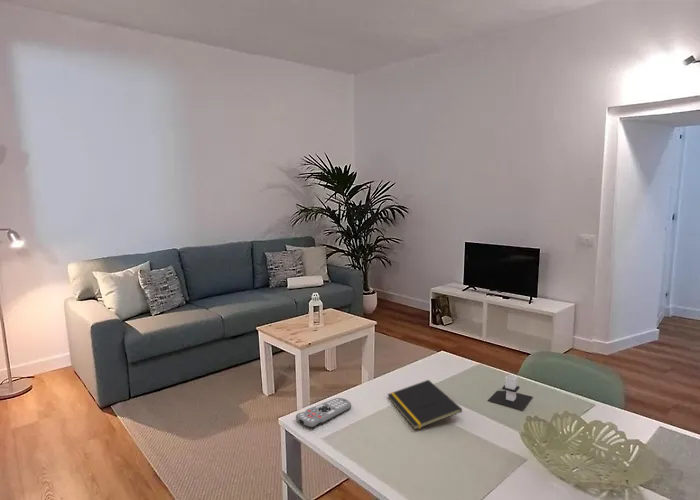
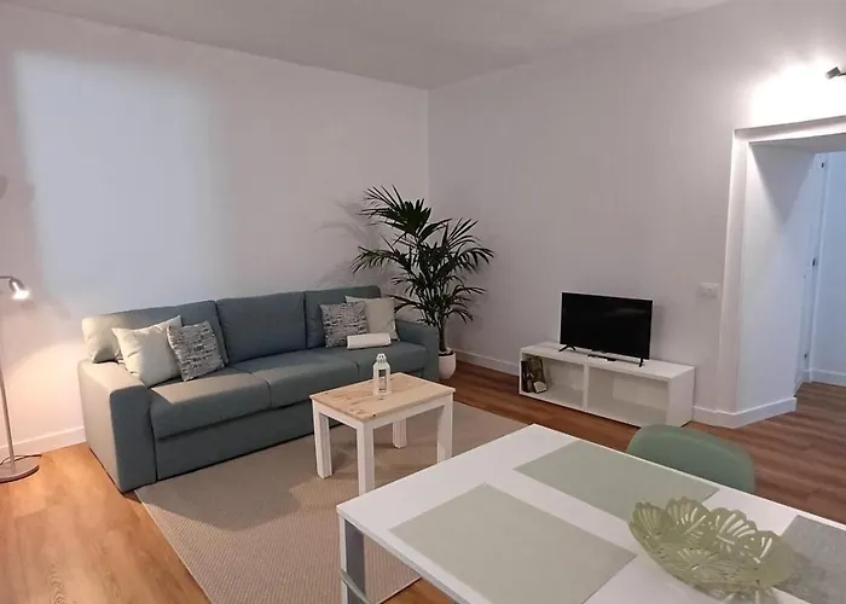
- architectural model (510, 387)
- notepad (422, 402)
- remote control (325, 411)
